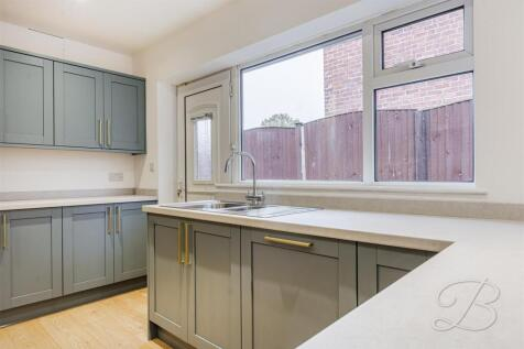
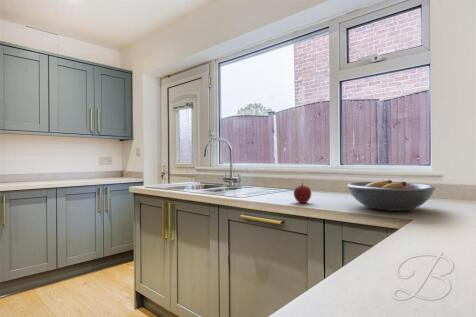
+ fruit bowl (388, 193)
+ apple (302, 192)
